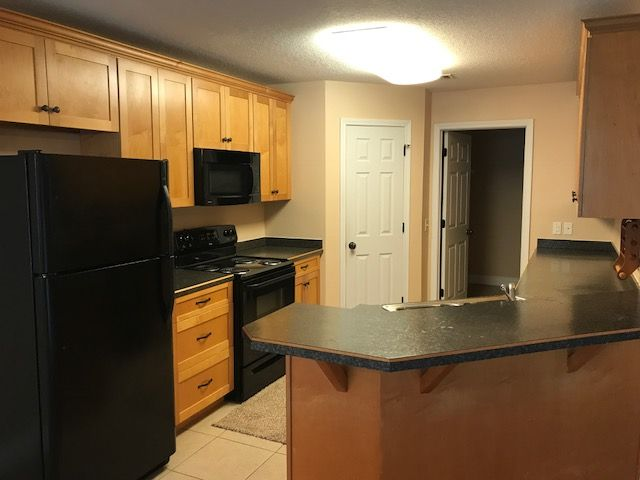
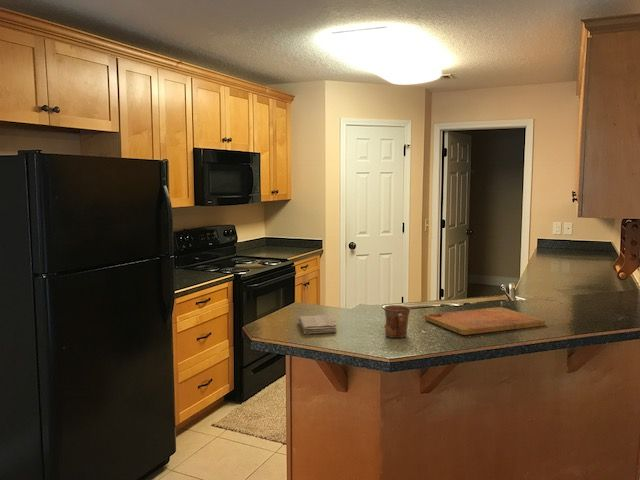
+ mug (397, 322)
+ washcloth (317, 323)
+ cutting board (483, 319)
